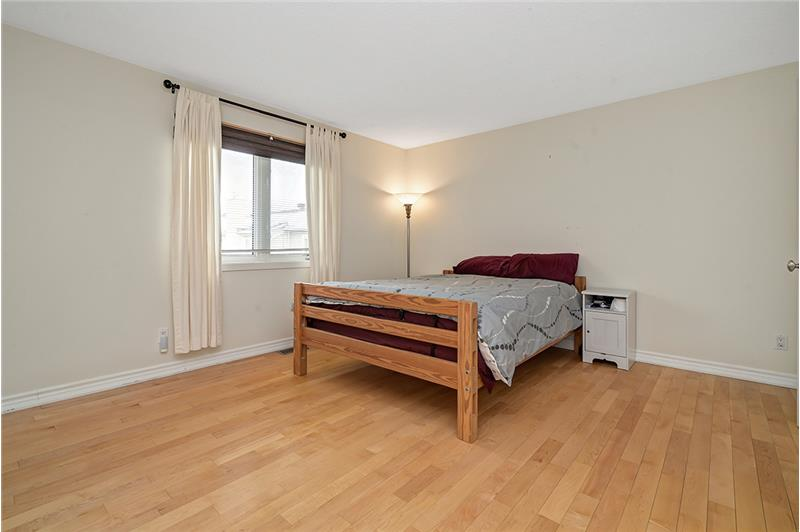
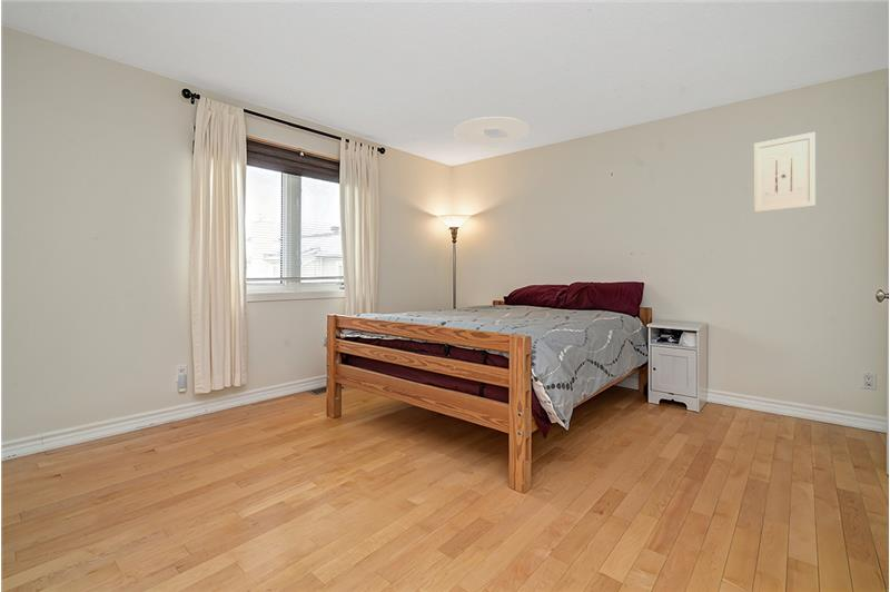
+ ceiling light (491, 128)
+ wall art (783, 174)
